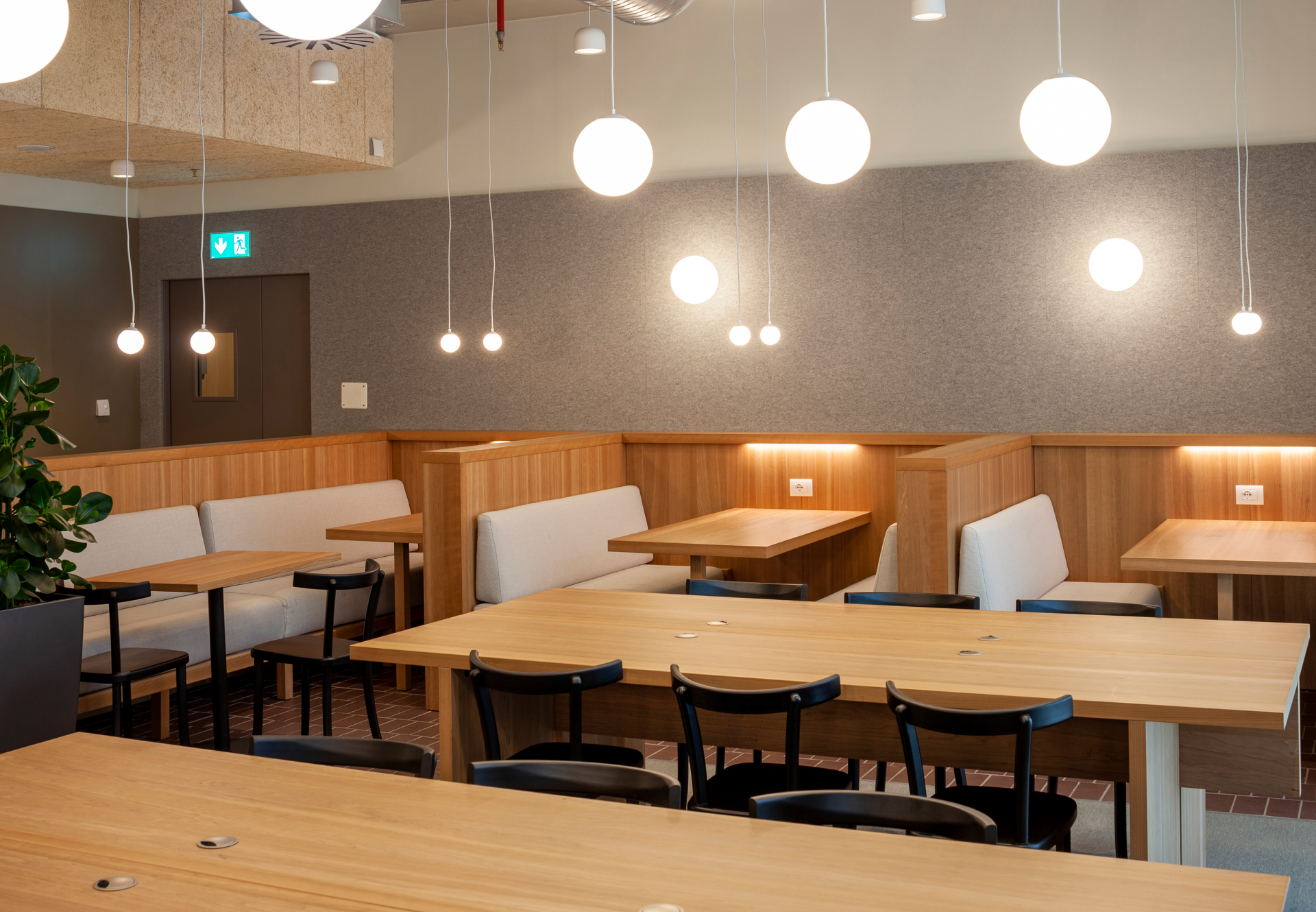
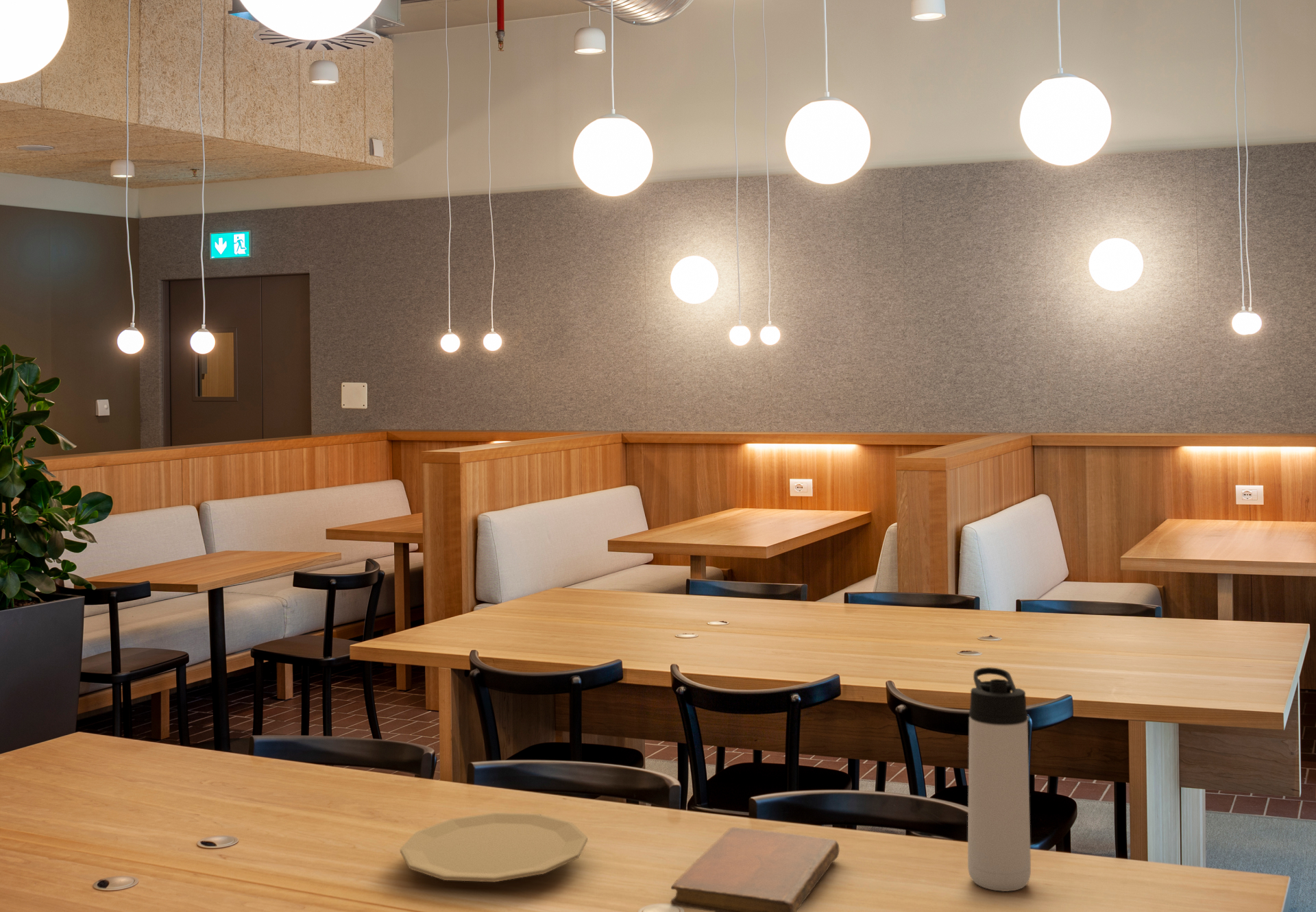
+ thermos bottle (996, 776)
+ notebook (759, 870)
+ plate (495, 852)
